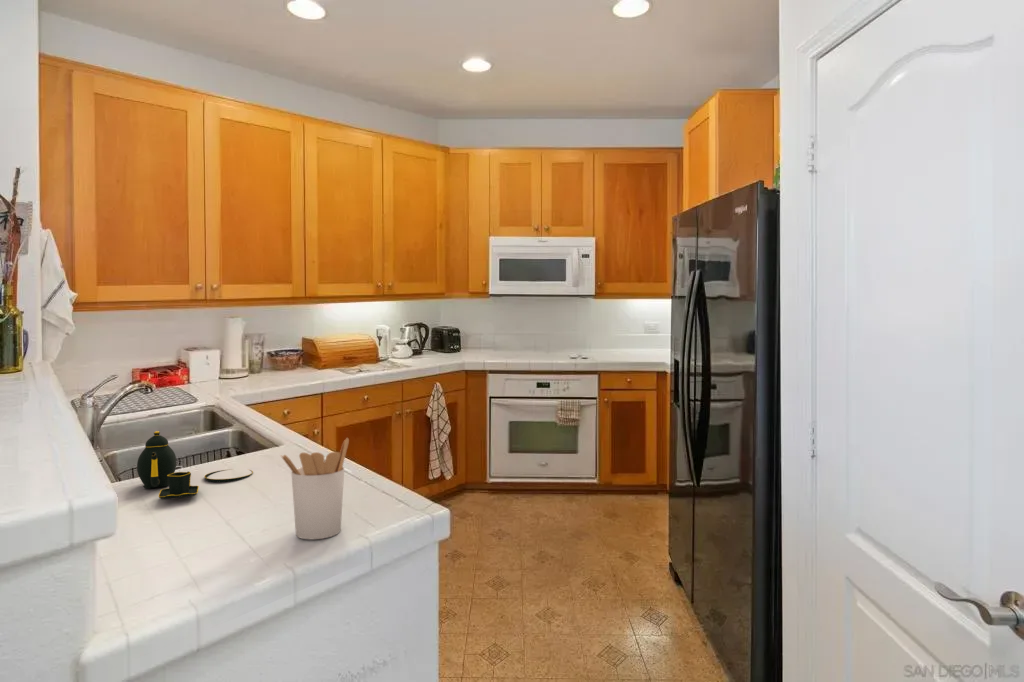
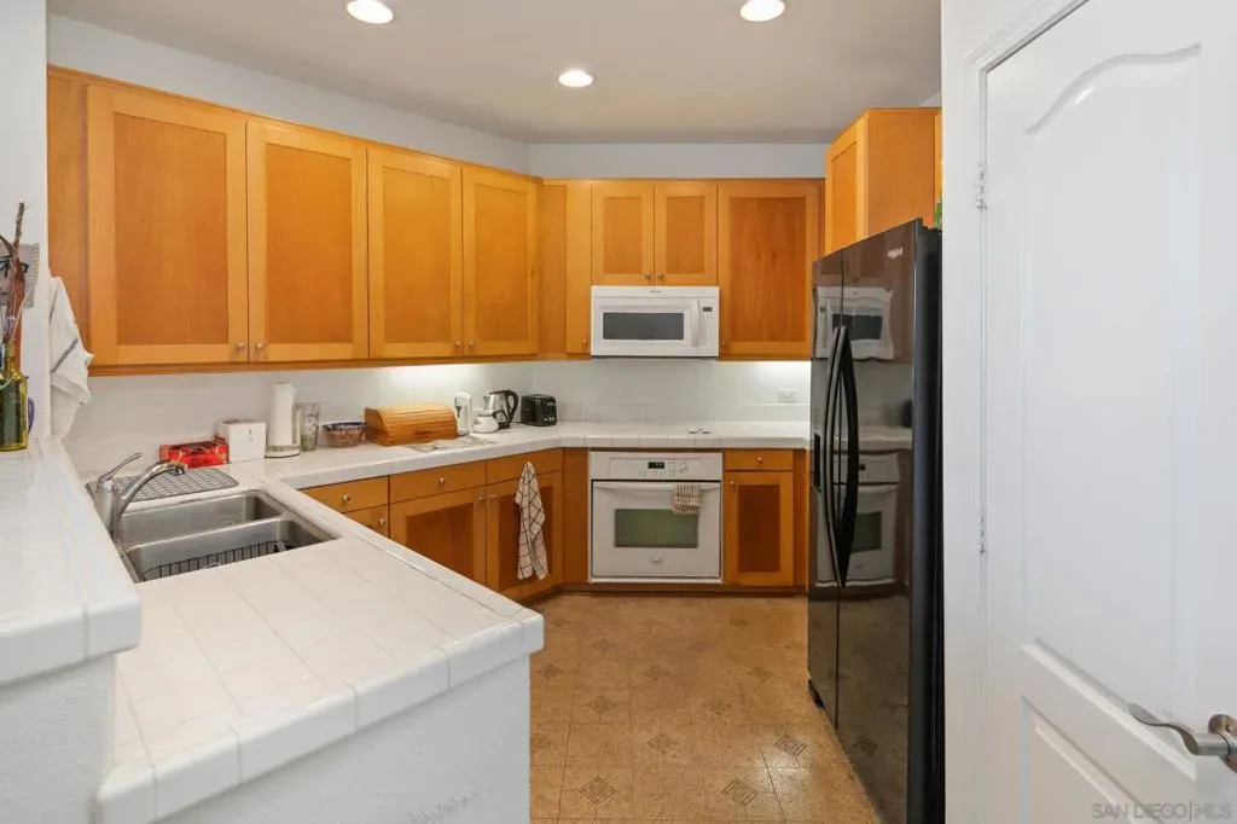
- utensil holder (319, 488)
- teapot (189, 472)
